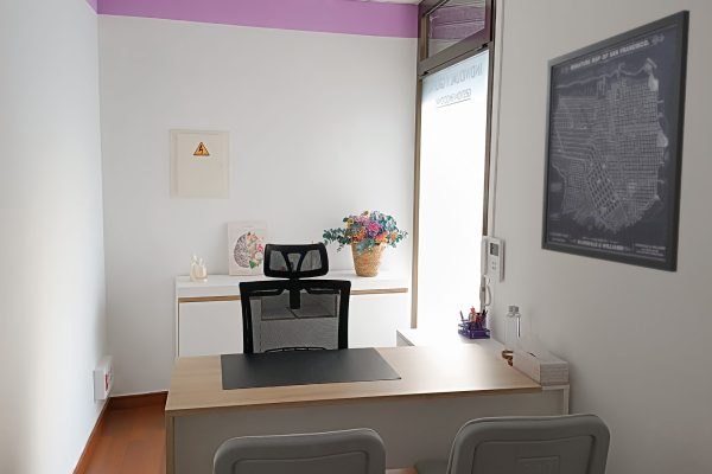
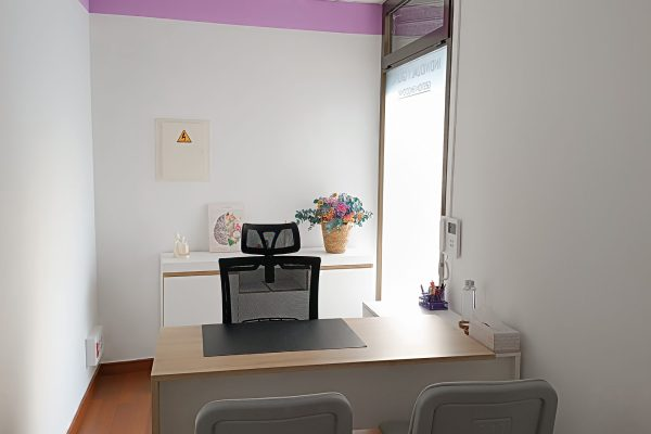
- wall art (602, 150)
